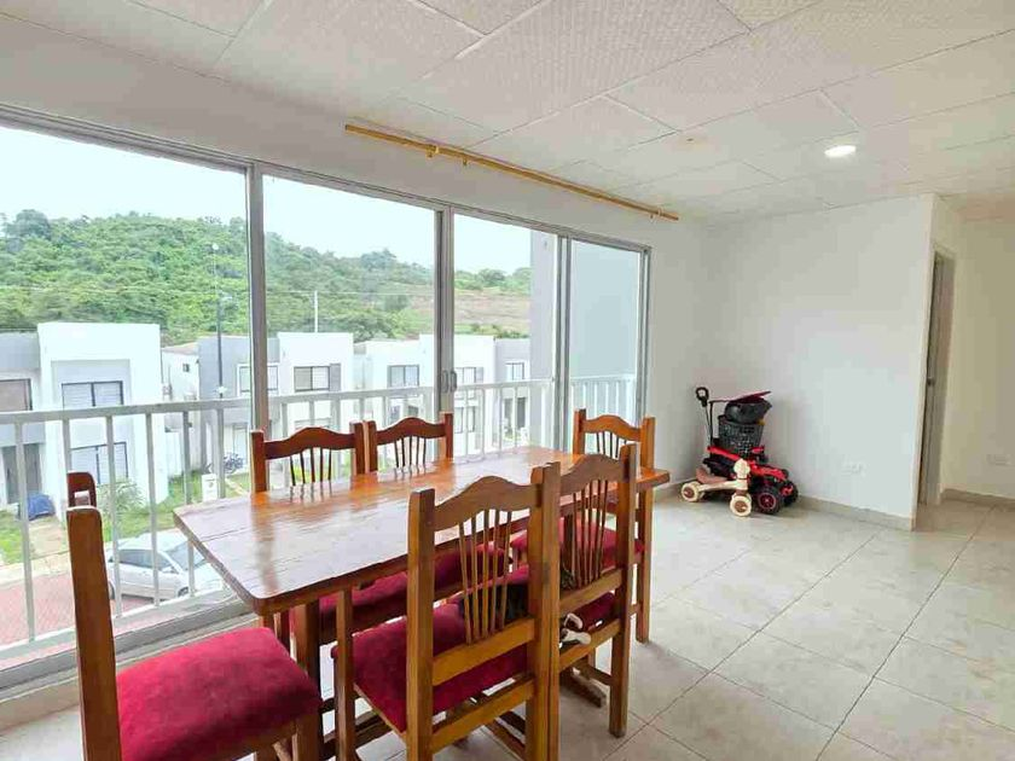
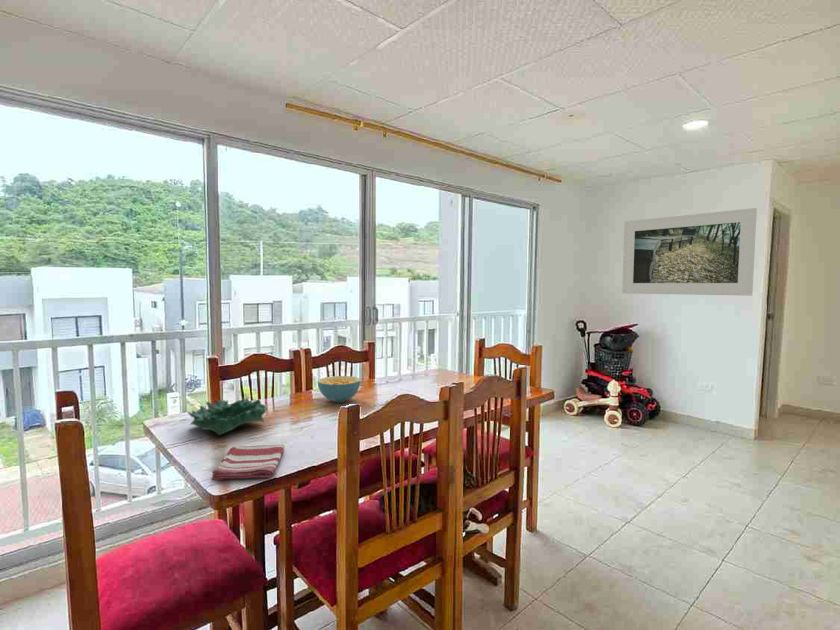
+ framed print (682, 255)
+ decorative bowl (227, 415)
+ cereal bowl (339, 390)
+ dish towel (251, 459)
